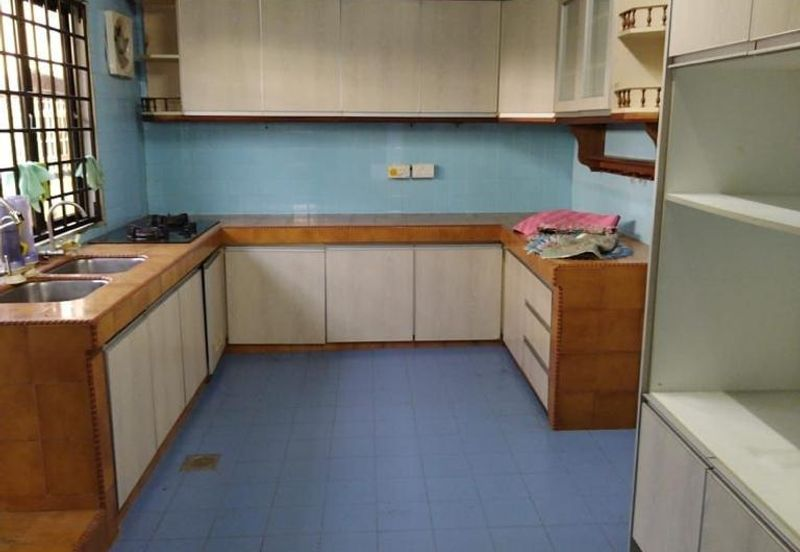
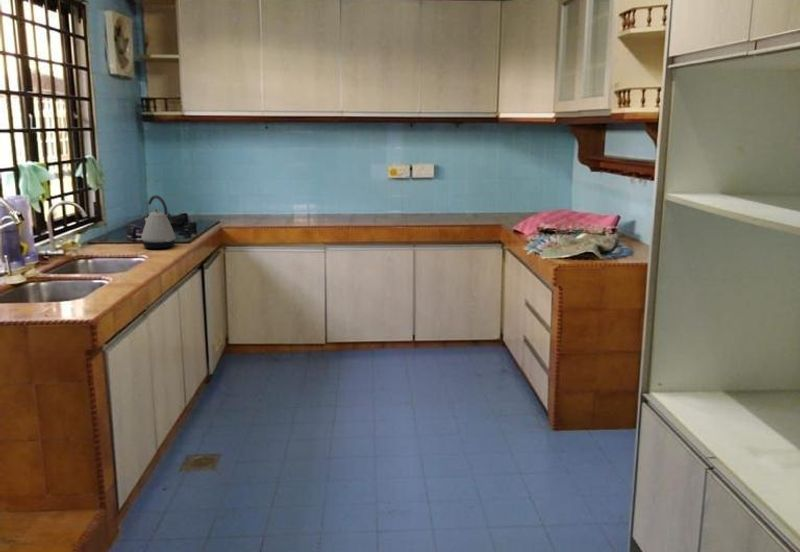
+ kettle (157, 221)
